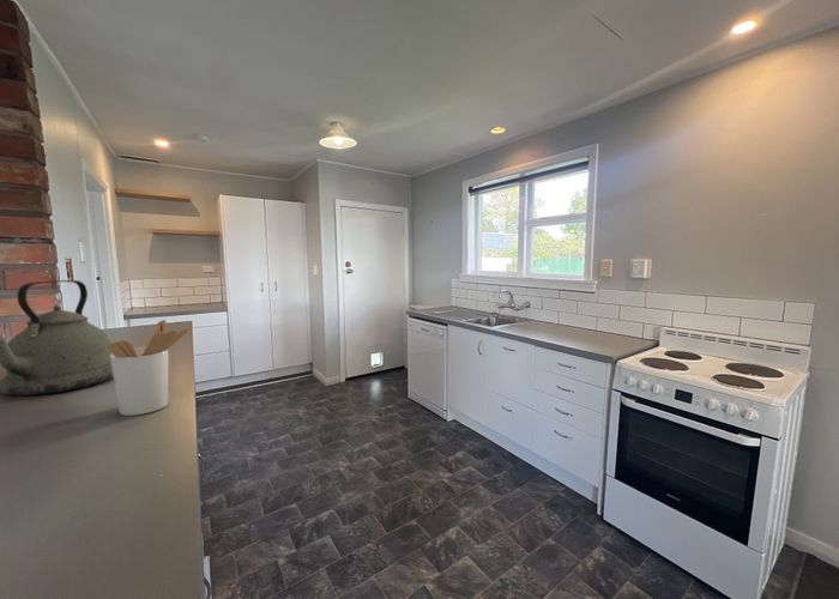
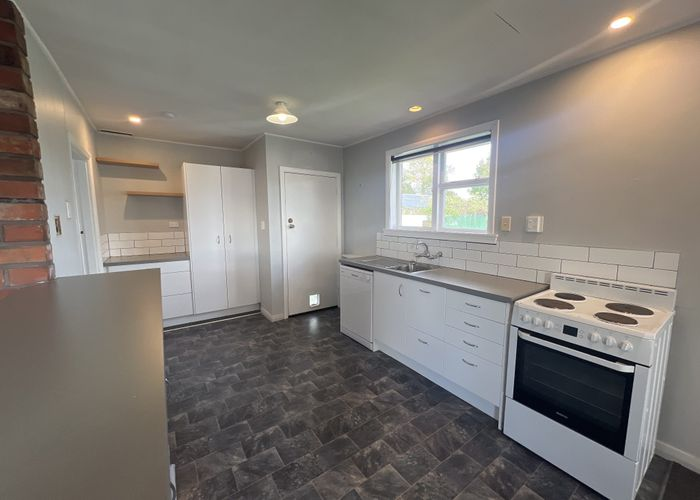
- utensil holder (151, 367)
- kettle (58, 332)
